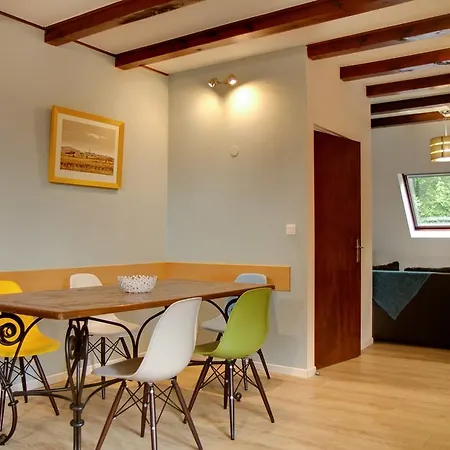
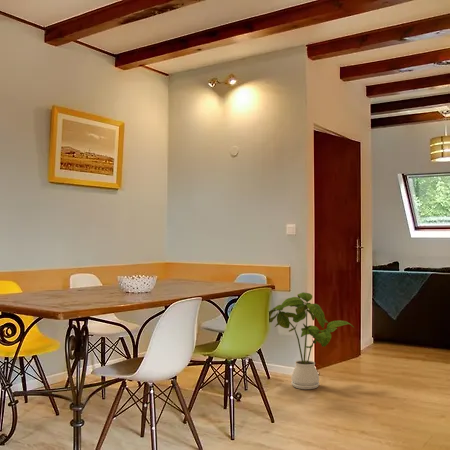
+ house plant (306, 339)
